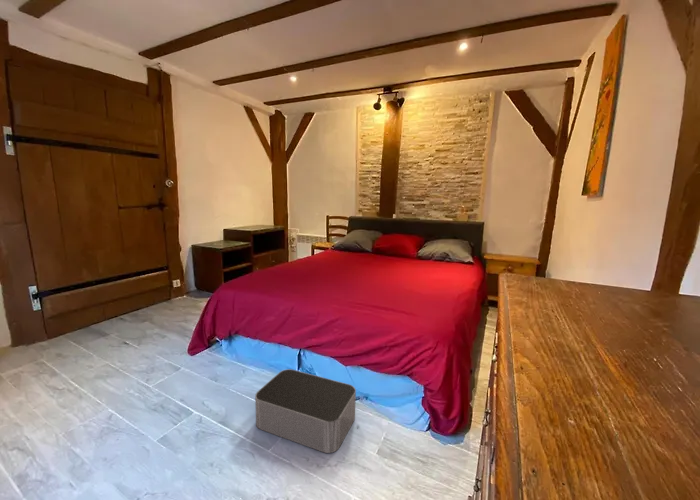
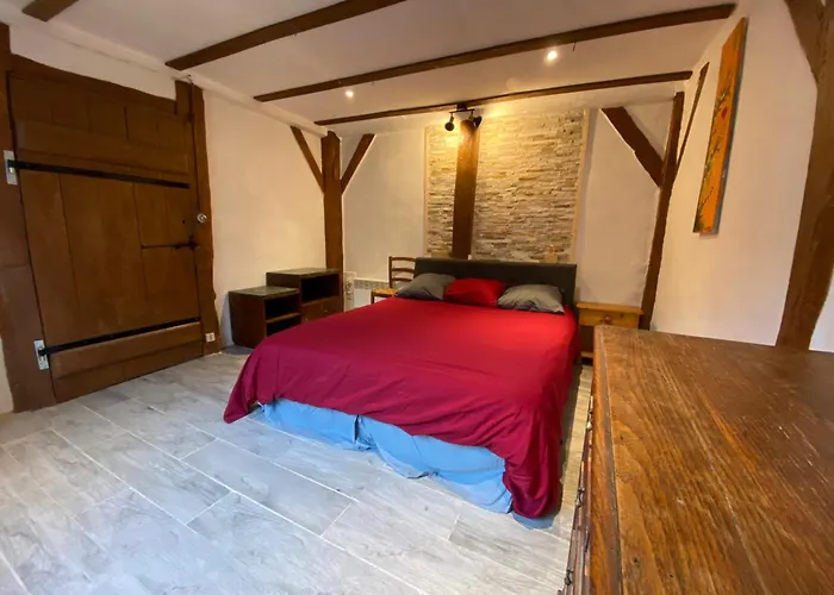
- storage bin (306, 406)
